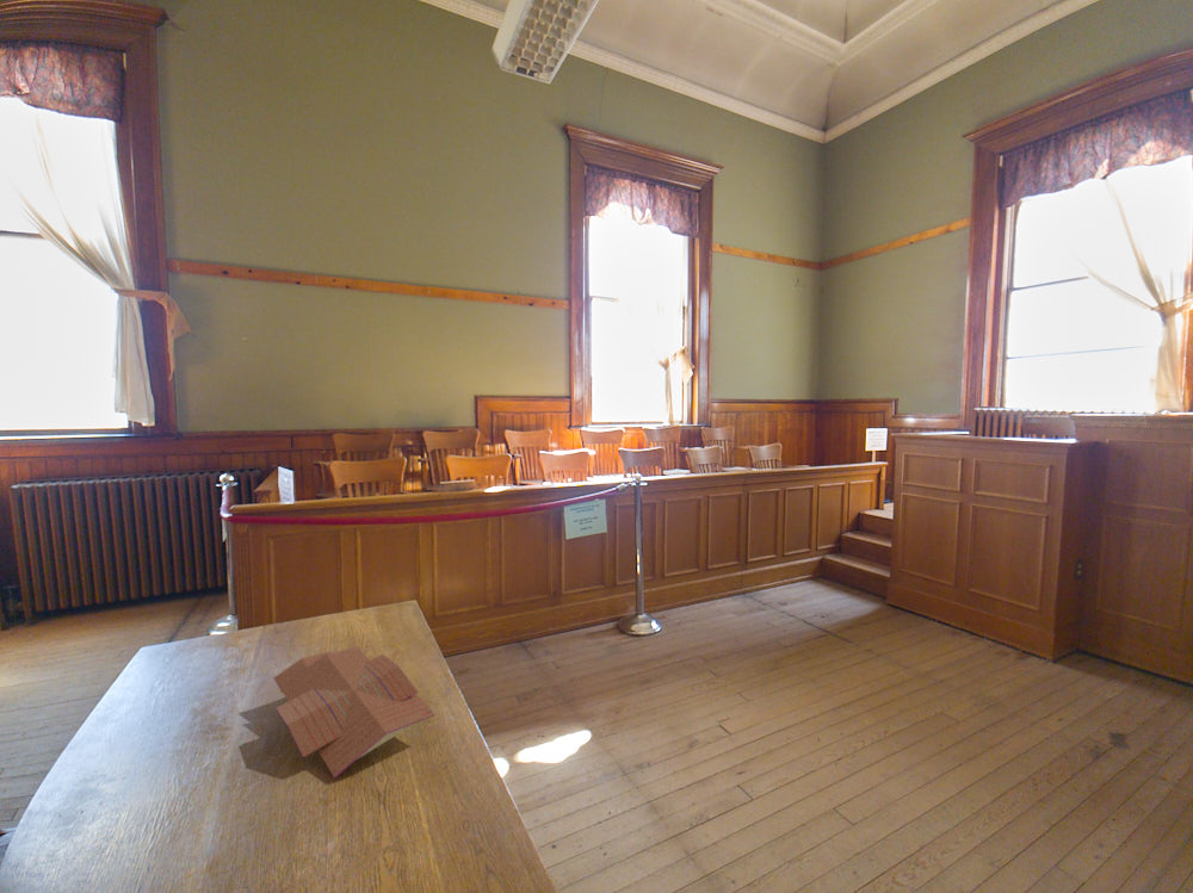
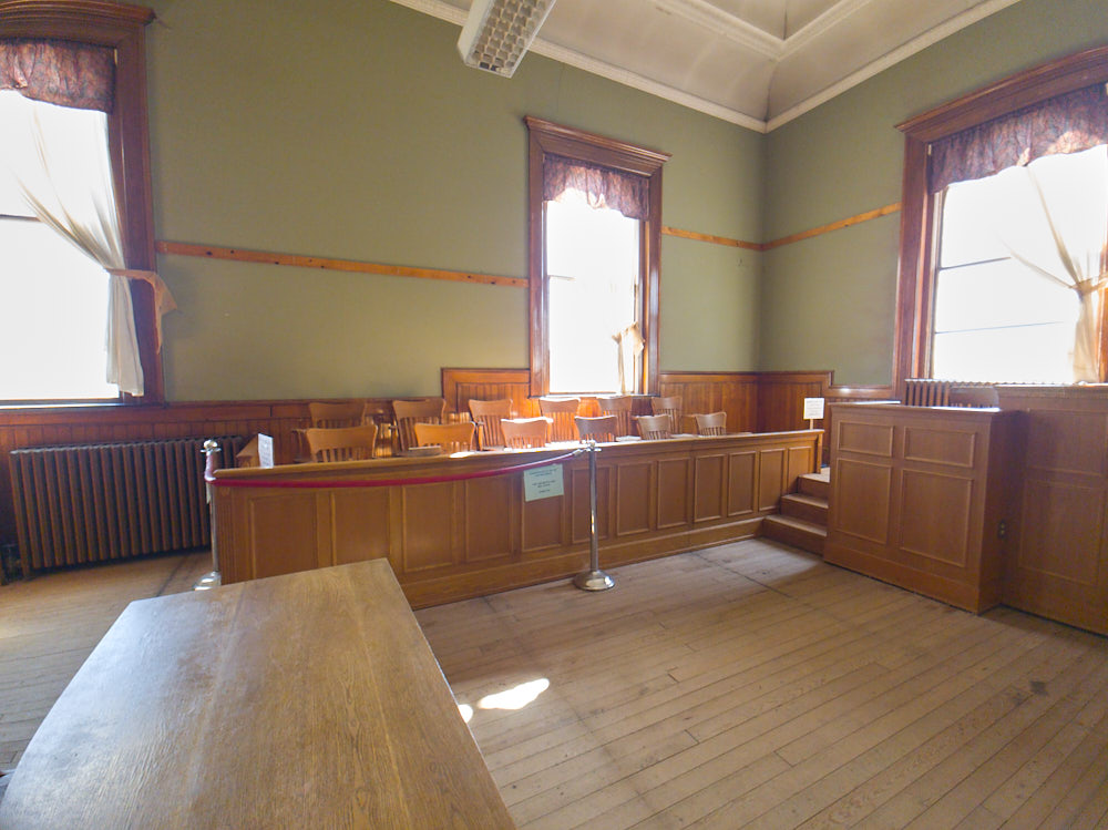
- papers (344, 696)
